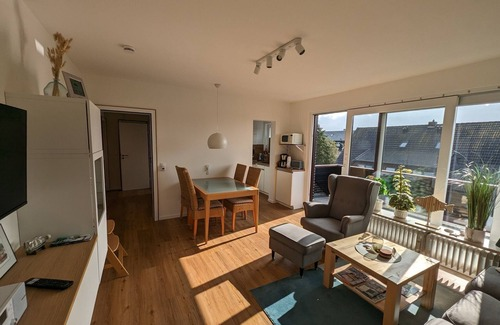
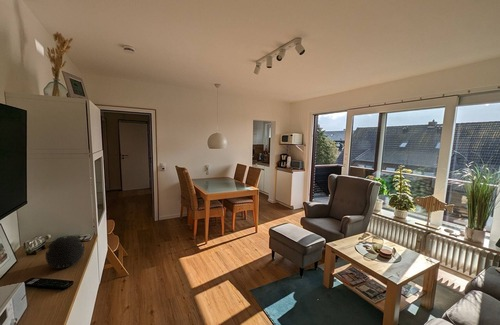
+ speaker (65, 250)
